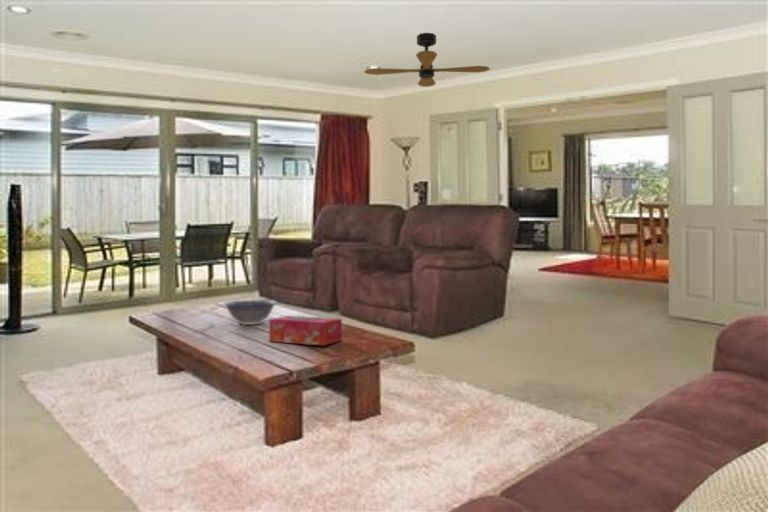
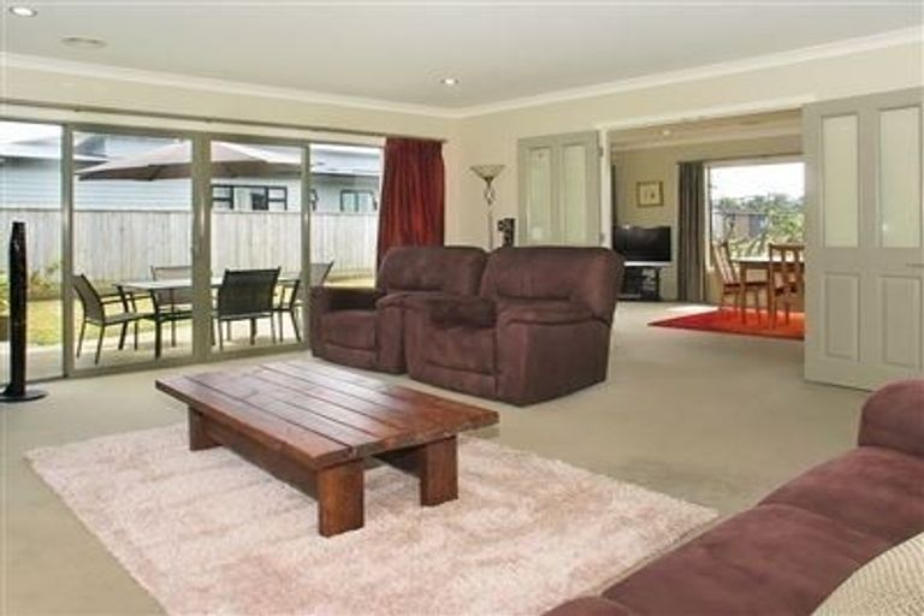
- tissue box (305, 329)
- decorative bowl (250, 312)
- ceiling fan (426, 56)
